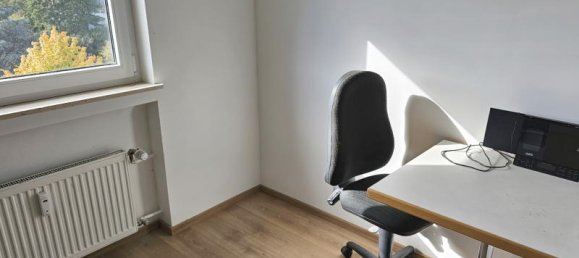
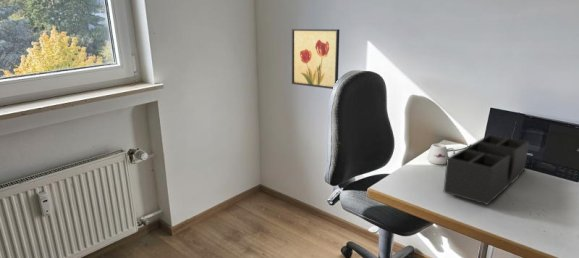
+ mug (441, 153)
+ desk organizer (488, 165)
+ wall art (314, 58)
